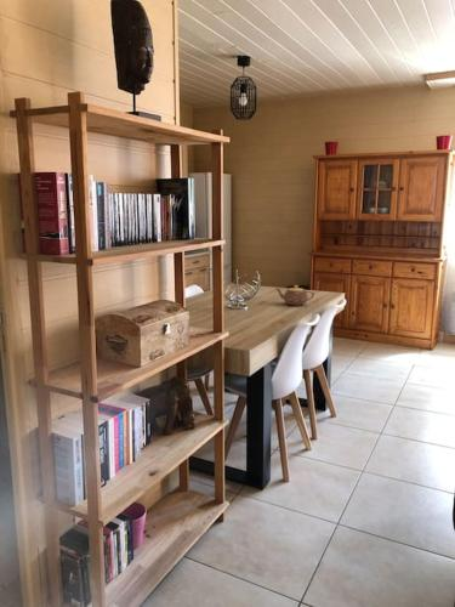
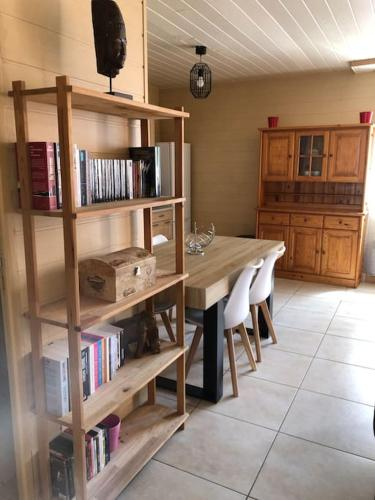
- teapot (294, 294)
